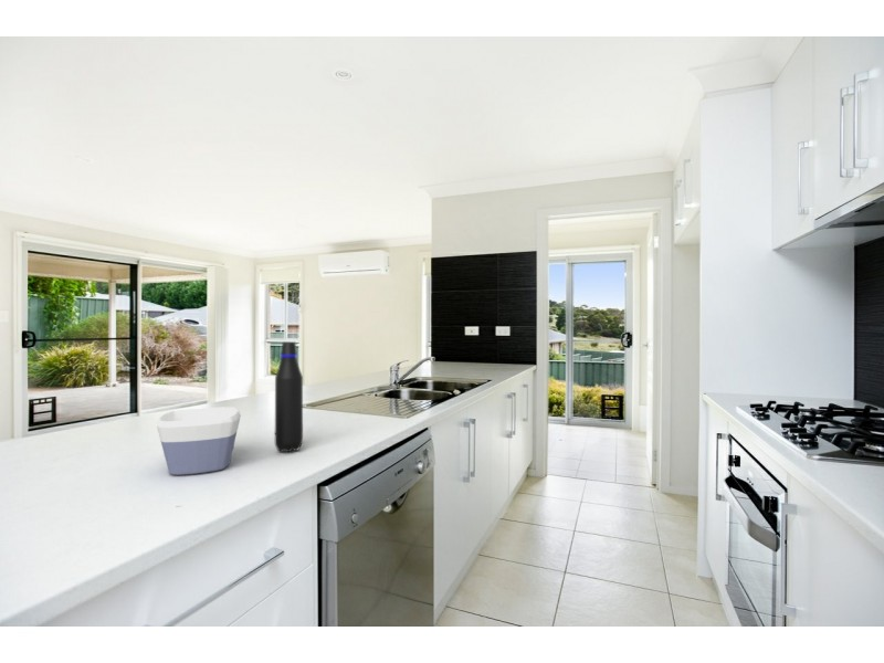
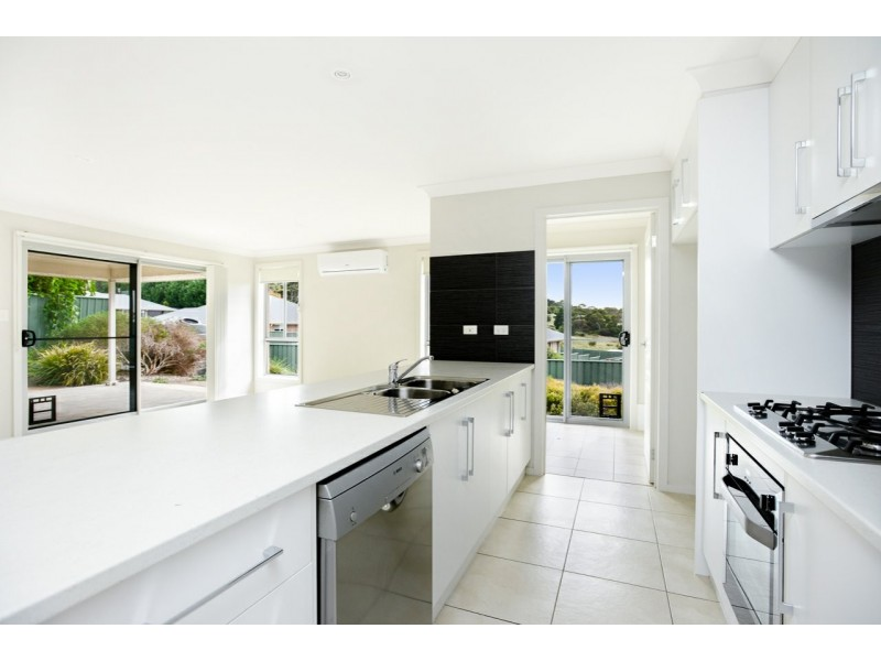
- bowl (200, 440)
- water bottle (288, 396)
